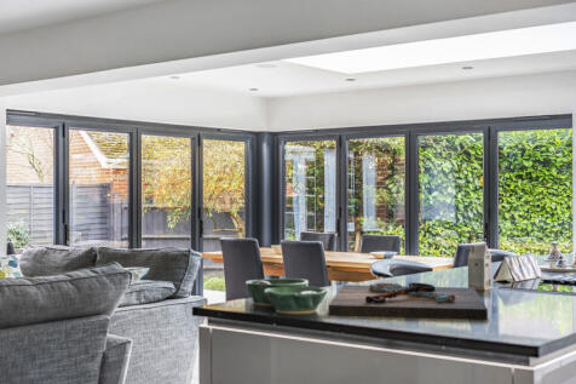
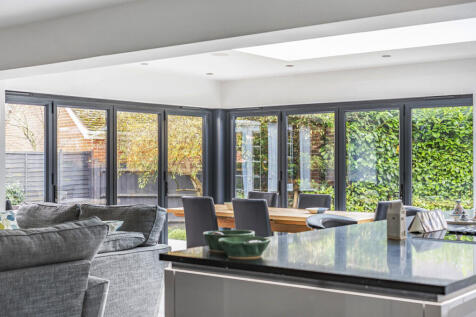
- cutting board (407, 293)
